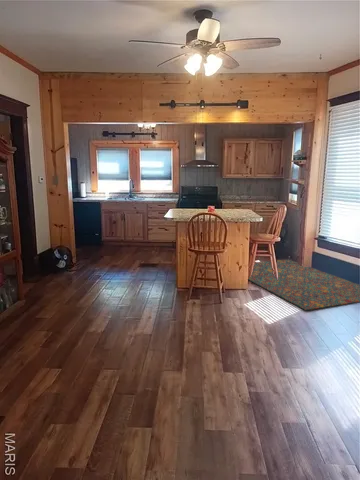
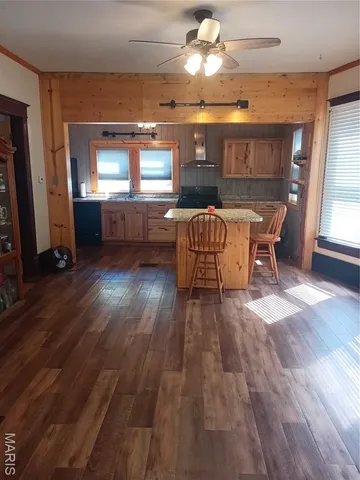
- rug (295, 278)
